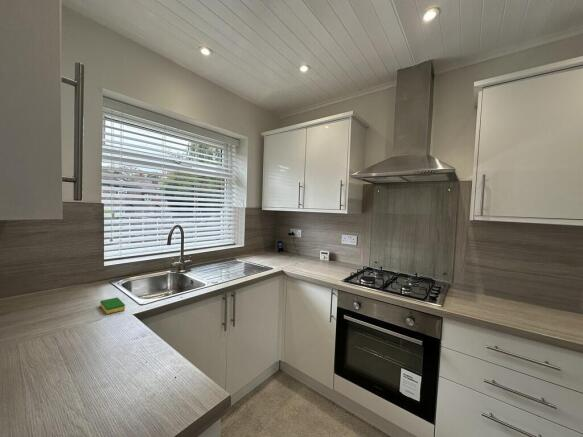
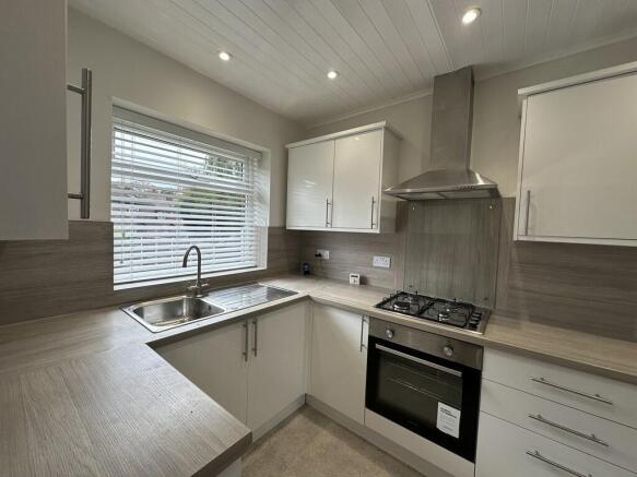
- dish sponge (112, 305)
